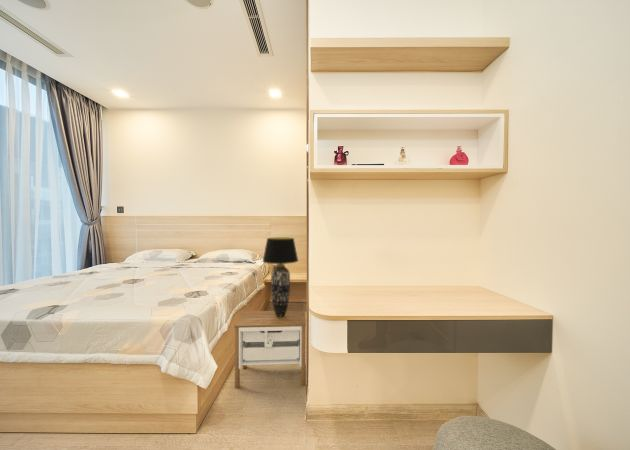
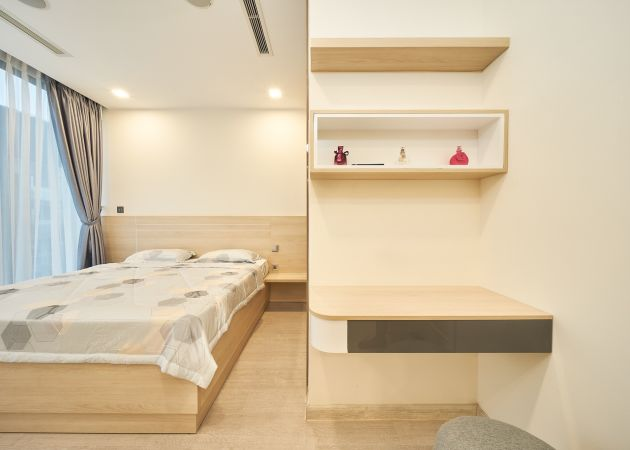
- table lamp (280, 277)
- nightstand (272, 346)
